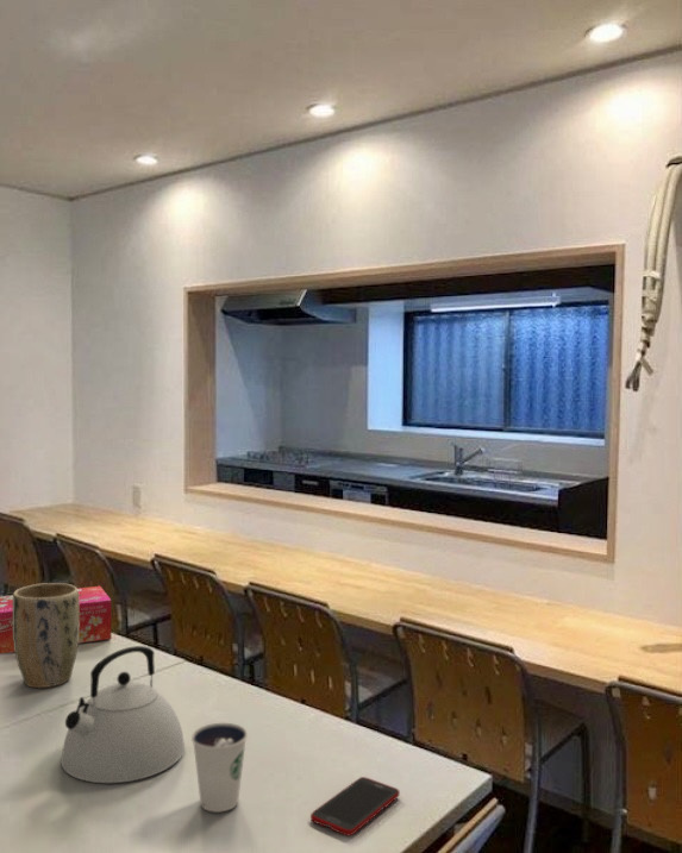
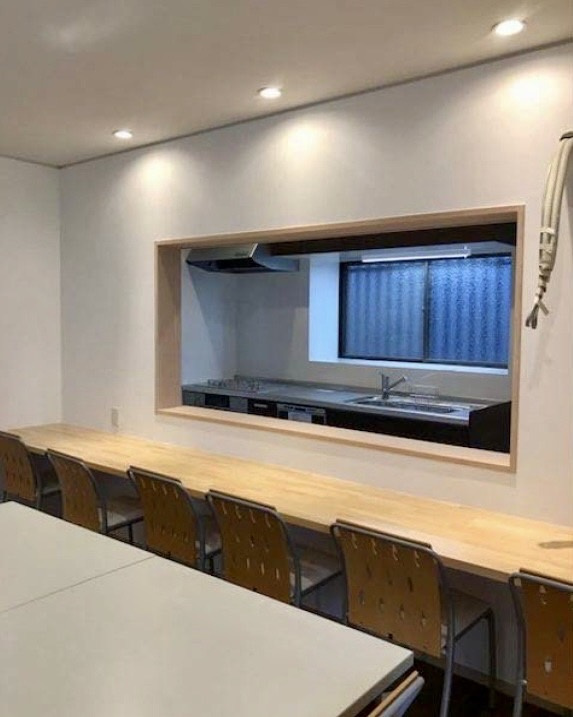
- kettle (121, 702)
- cell phone (356, 804)
- plant pot (46, 634)
- tissue box (79, 611)
- dixie cup (219, 769)
